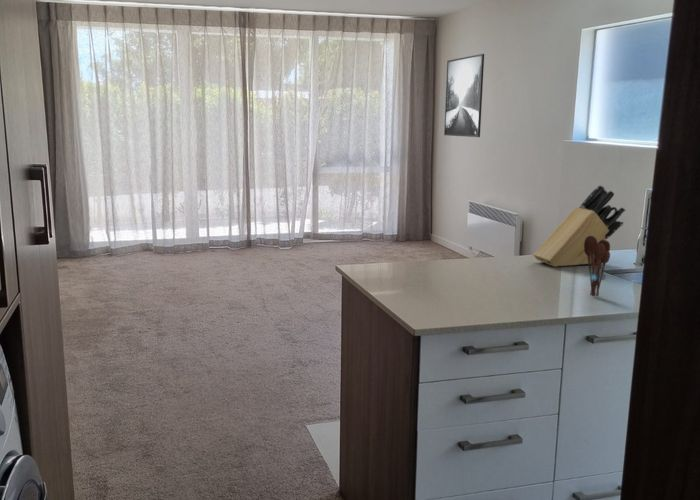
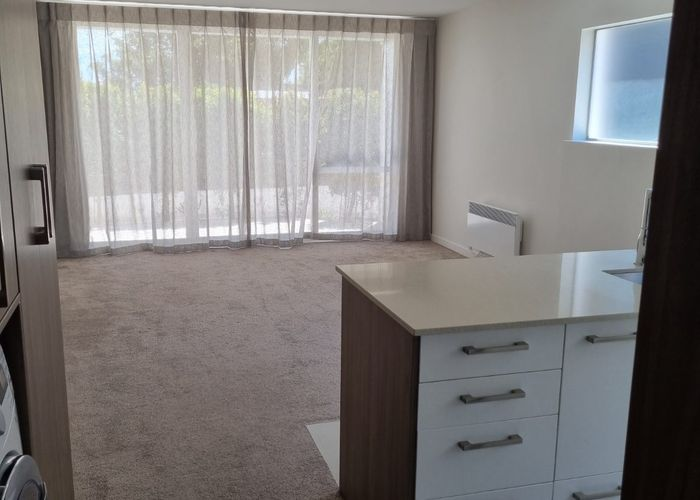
- utensil holder (595, 265)
- knife block (580, 224)
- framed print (462, 97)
